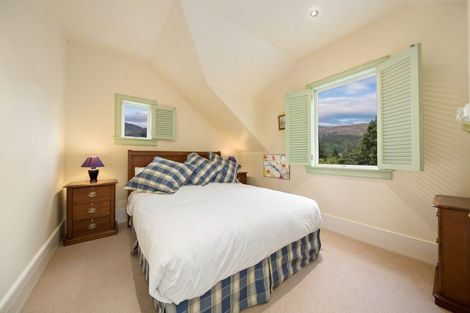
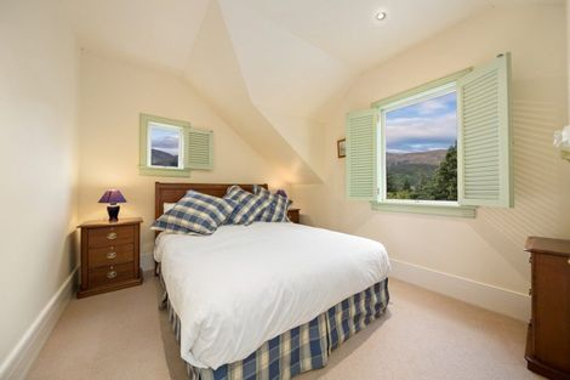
- wall art (275, 166)
